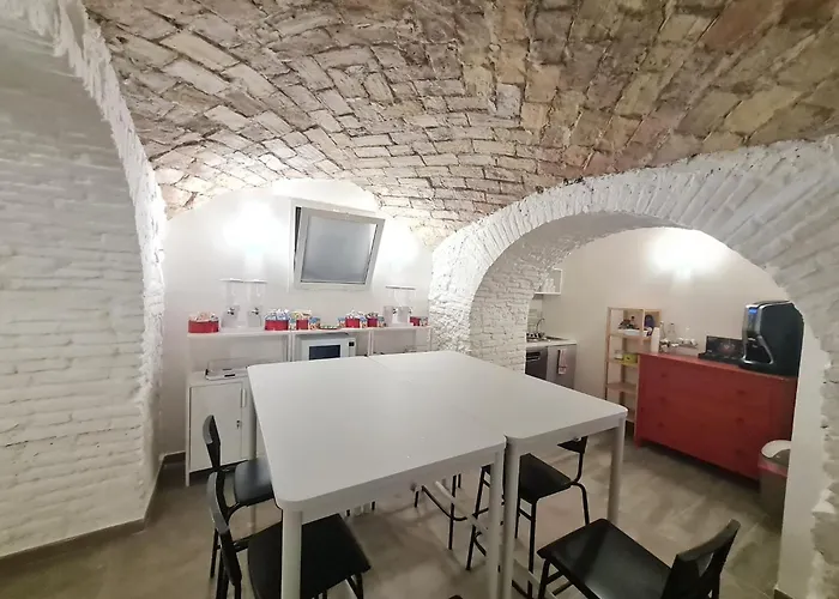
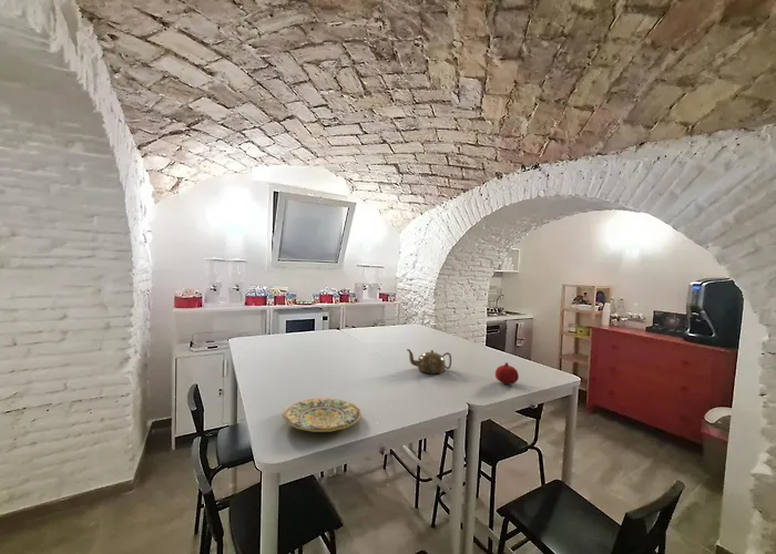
+ teapot (429, 359)
+ plate (321, 416)
+ fruit (507, 372)
